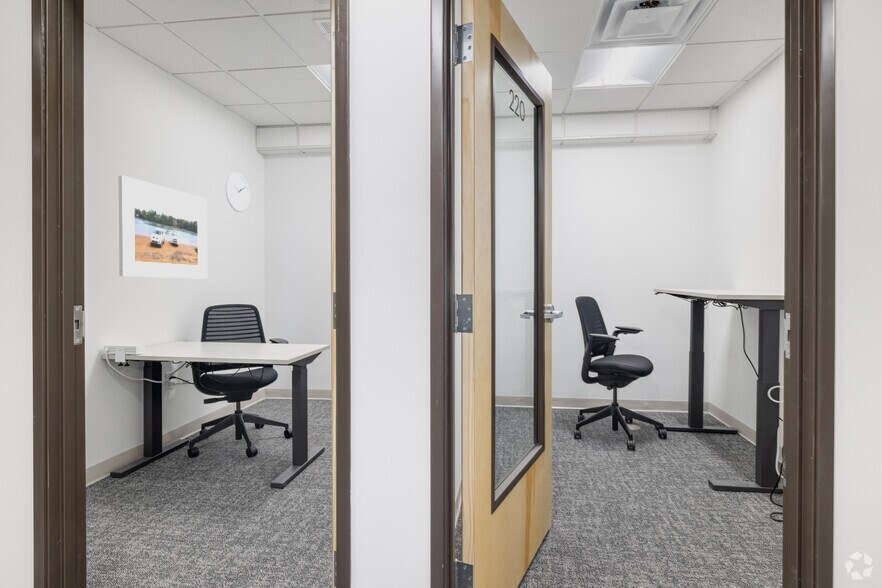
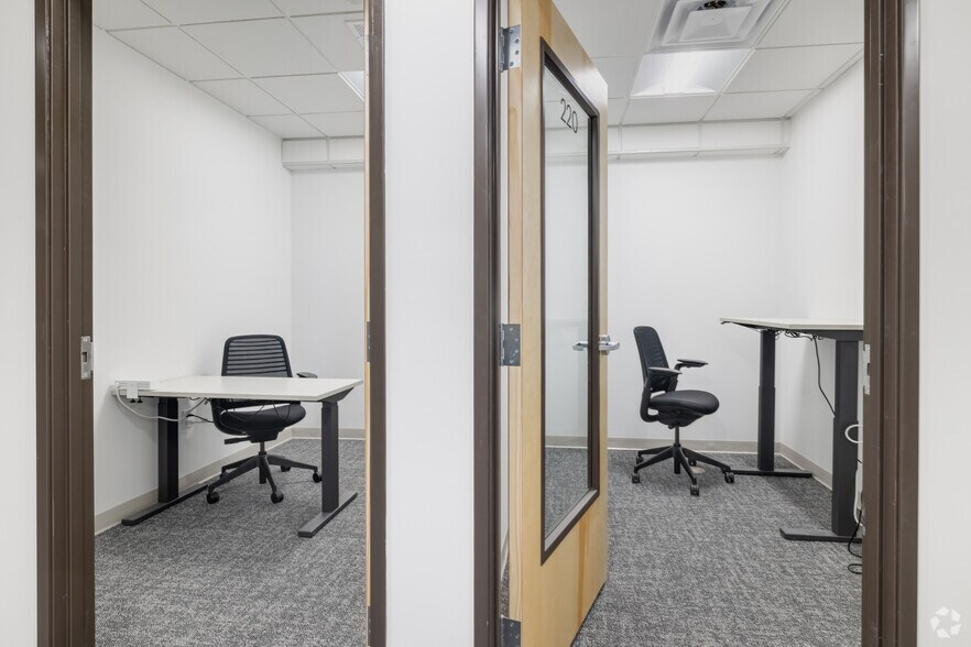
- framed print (168, 233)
- wall clock (238, 192)
